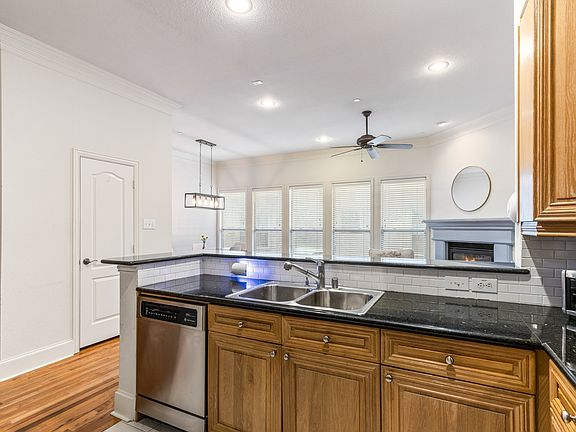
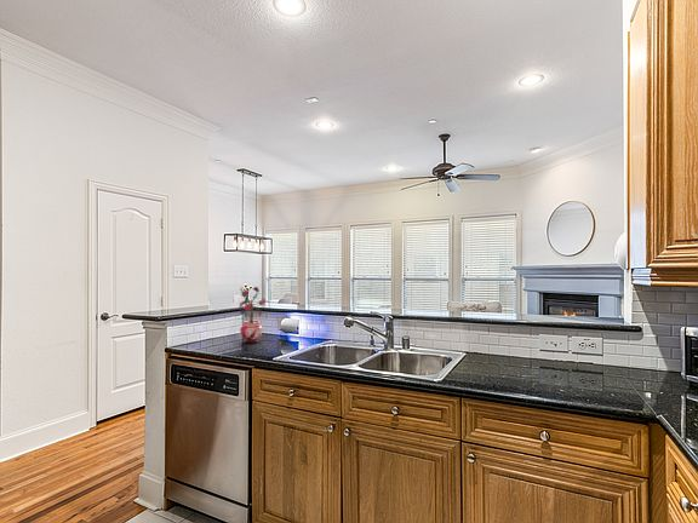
+ potted plant (251, 312)
